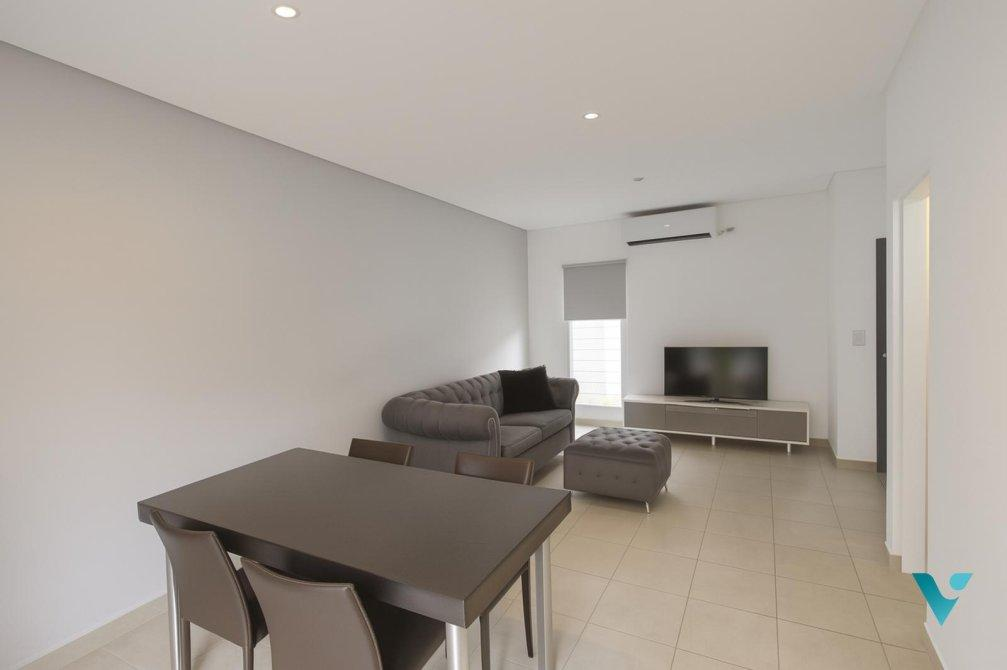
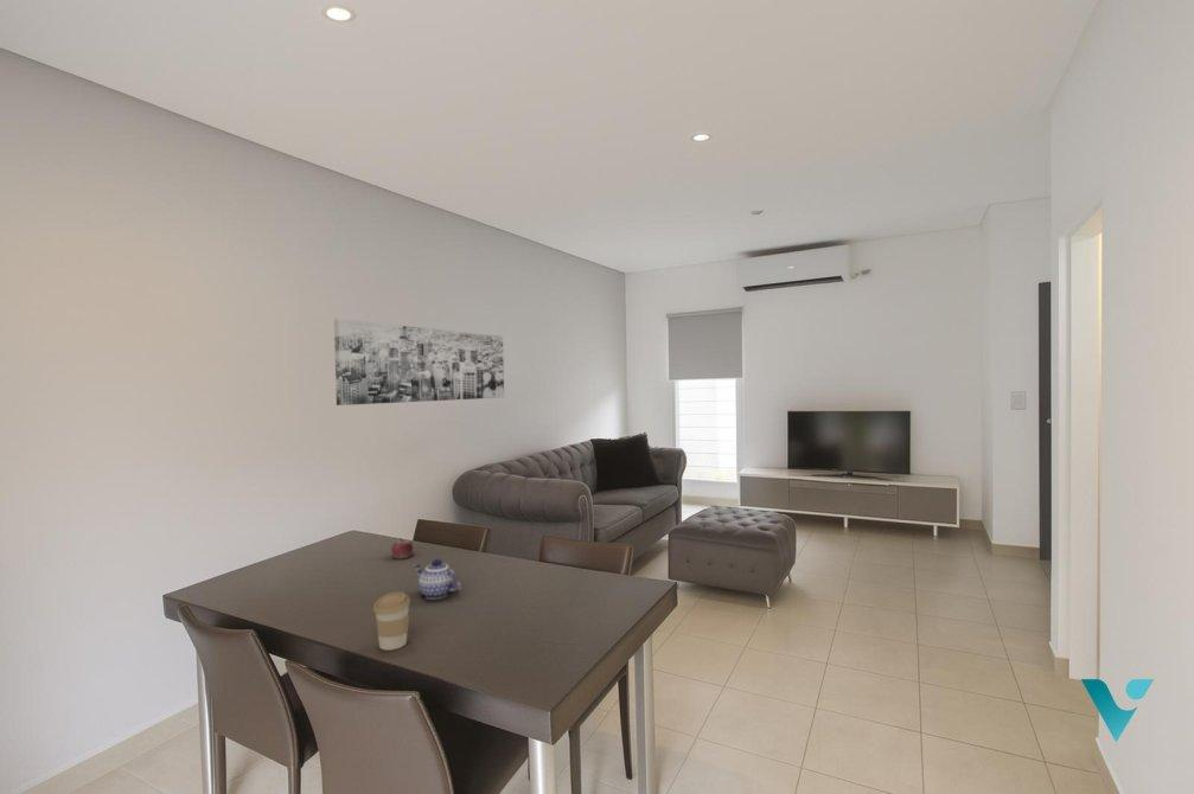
+ fruit (402, 546)
+ wall art (433, 365)
+ teapot (436, 577)
+ coffee cup (391, 620)
